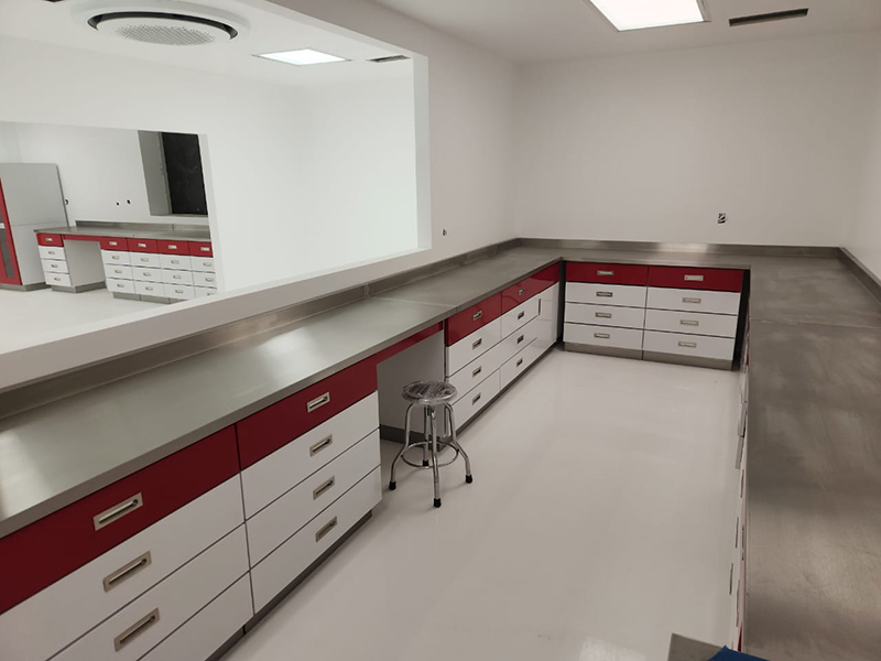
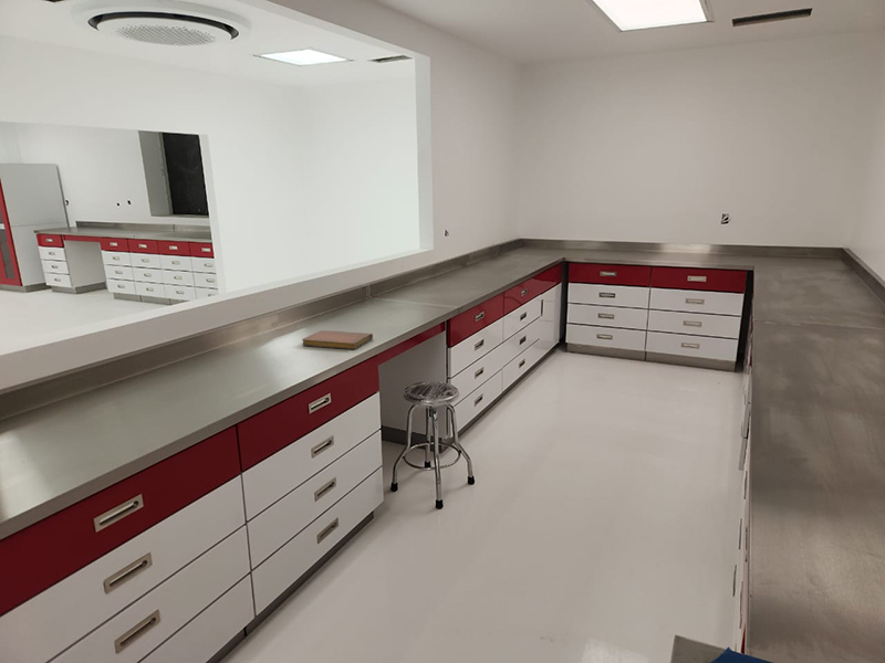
+ notebook (337, 338)
